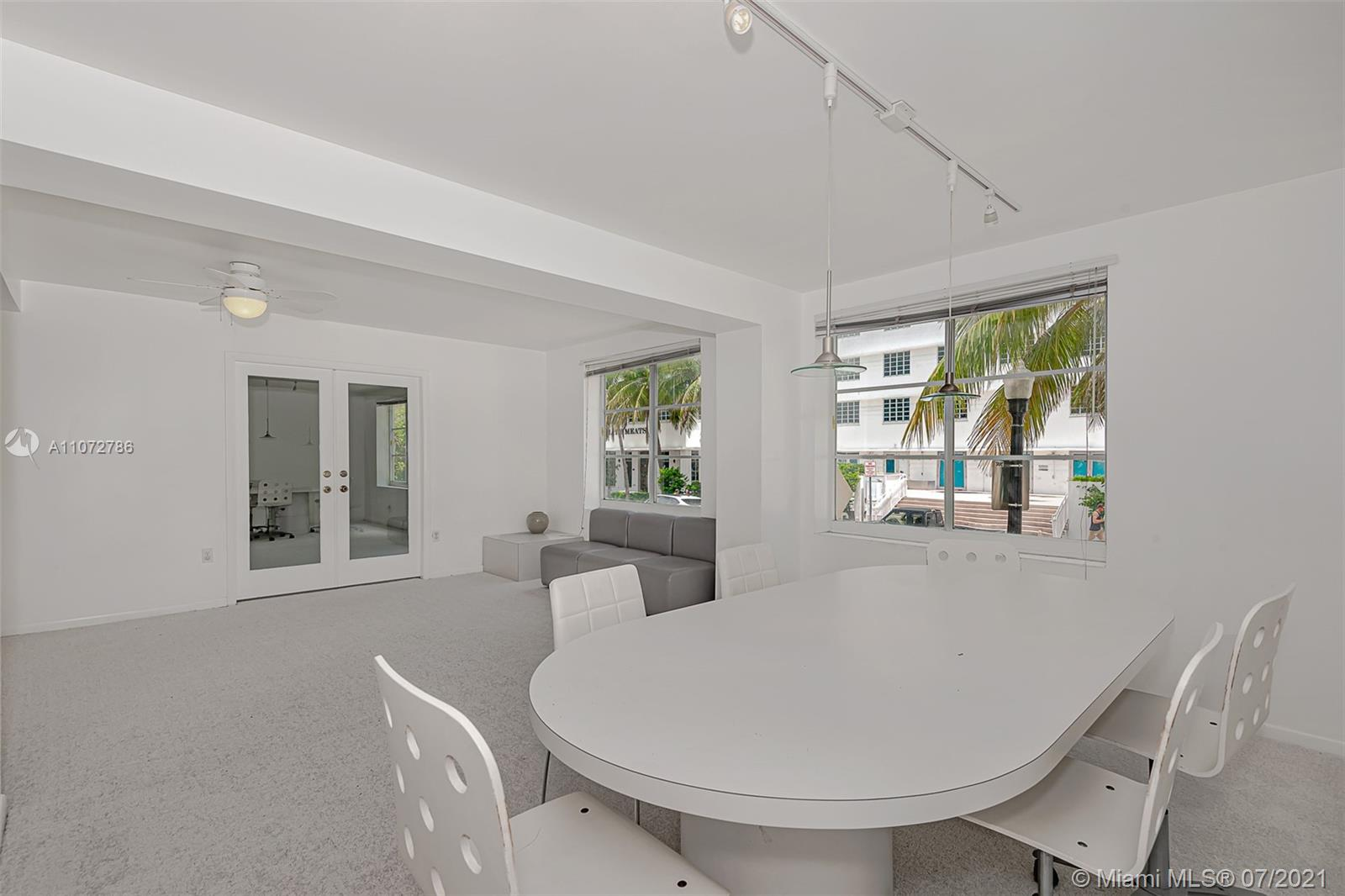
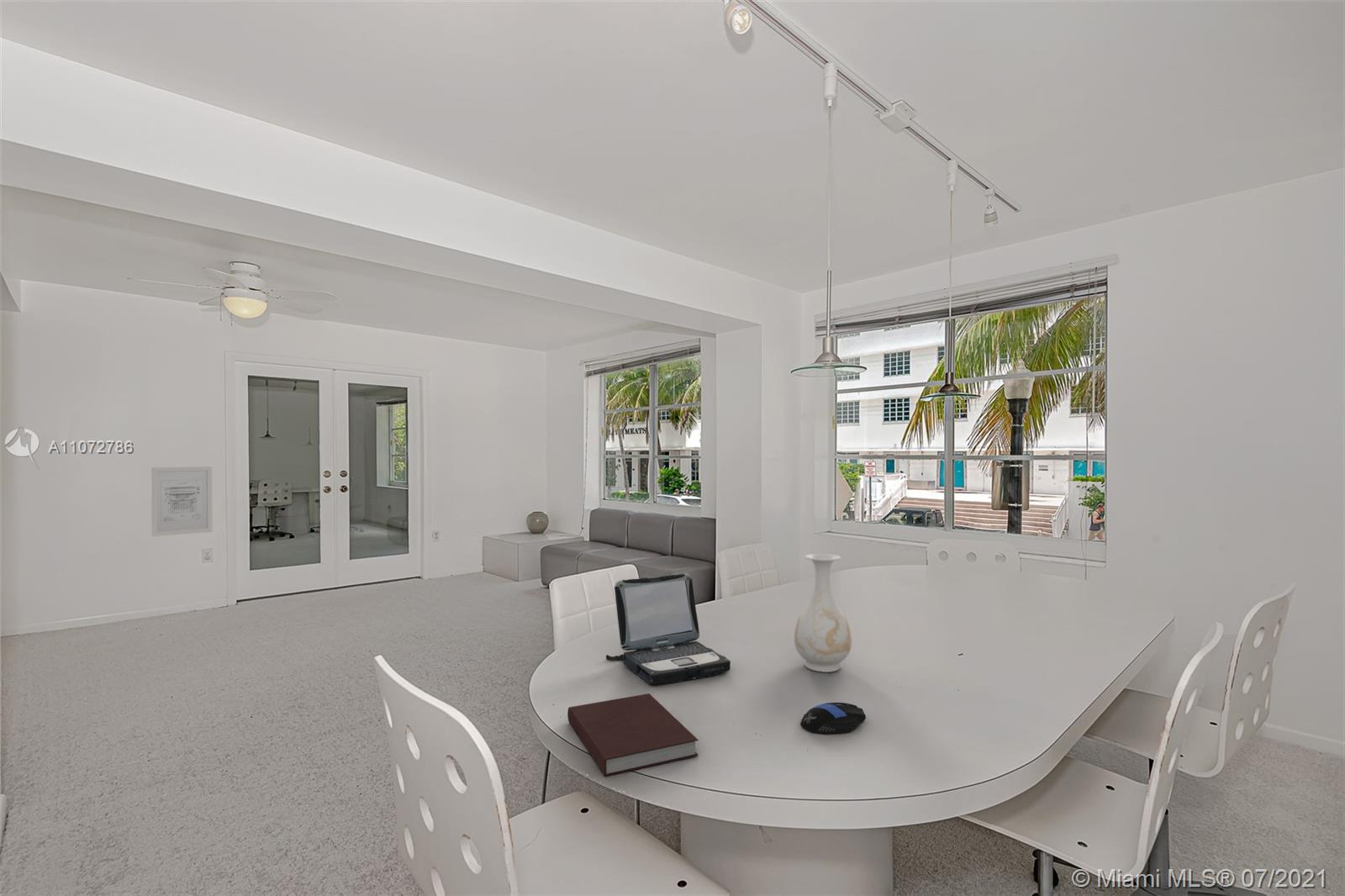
+ wall art (182, 500)
+ computer mouse (833, 713)
+ vase (822, 611)
+ laptop (668, 624)
+ notebook (629, 730)
